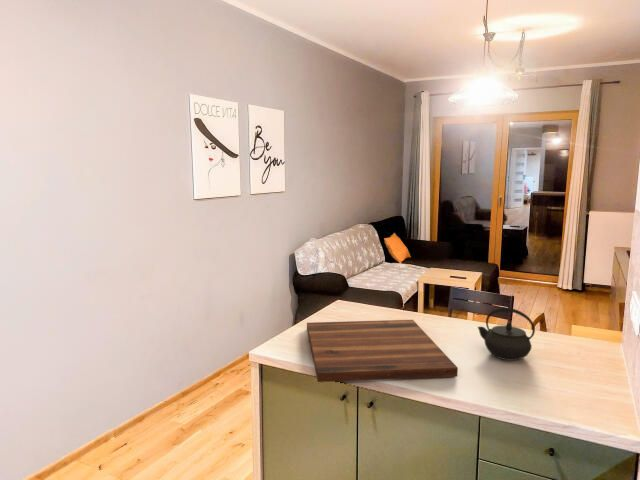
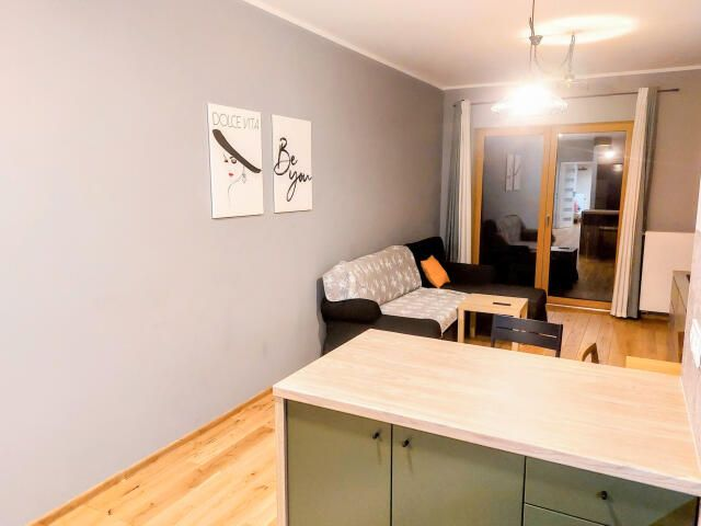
- cutting board (372, 346)
- kettle (505, 331)
